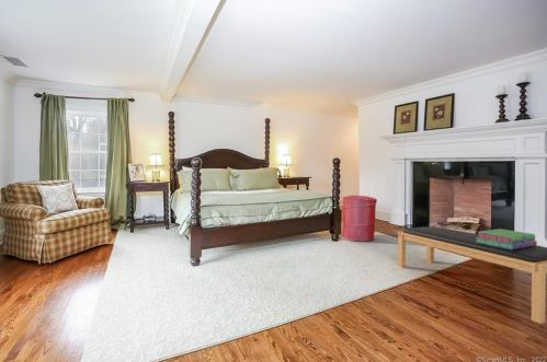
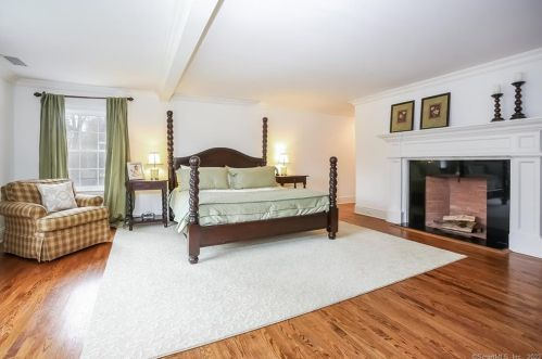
- laundry hamper (358, 217)
- bench (474, 257)
- stack of books (505, 237)
